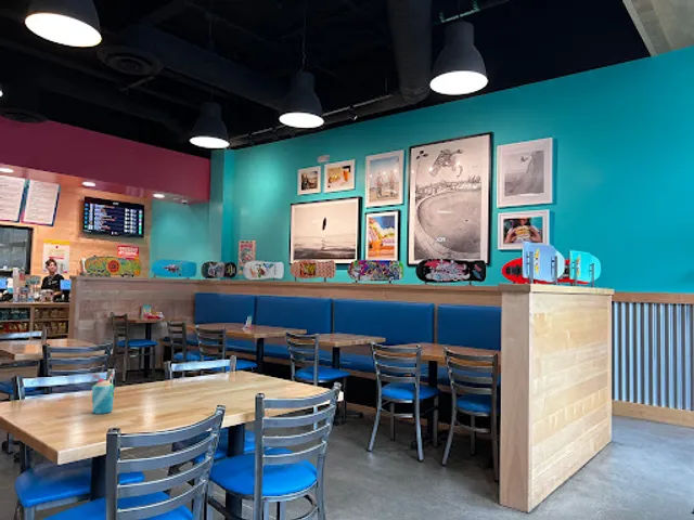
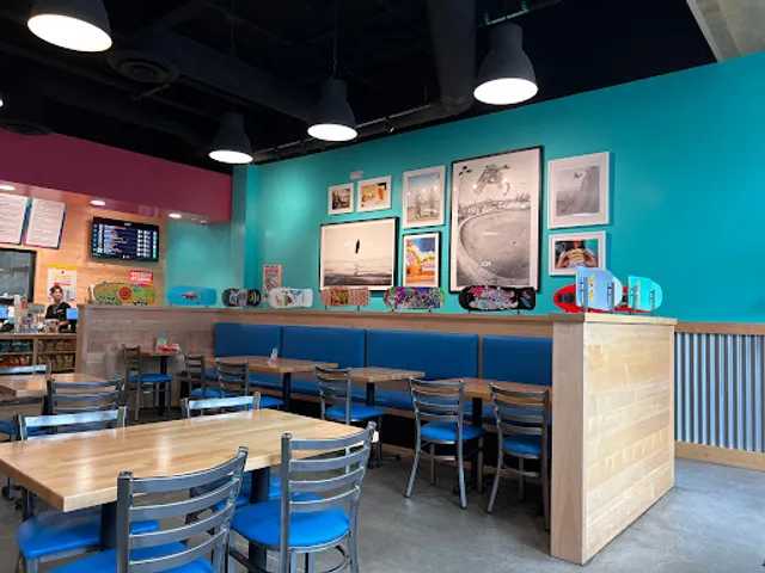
- milkshake (103, 391)
